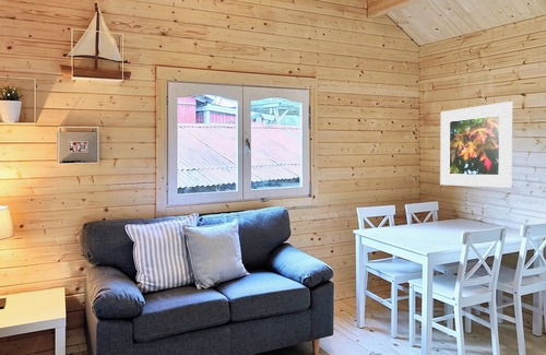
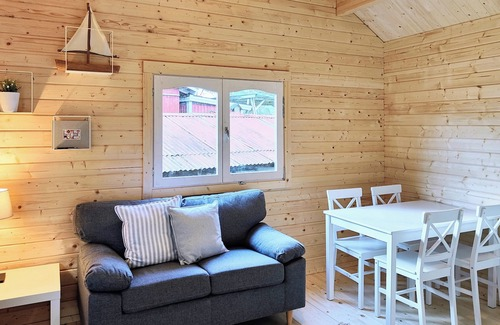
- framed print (473, 146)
